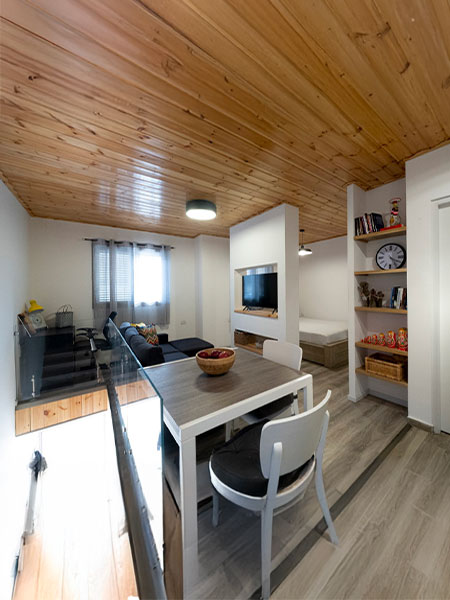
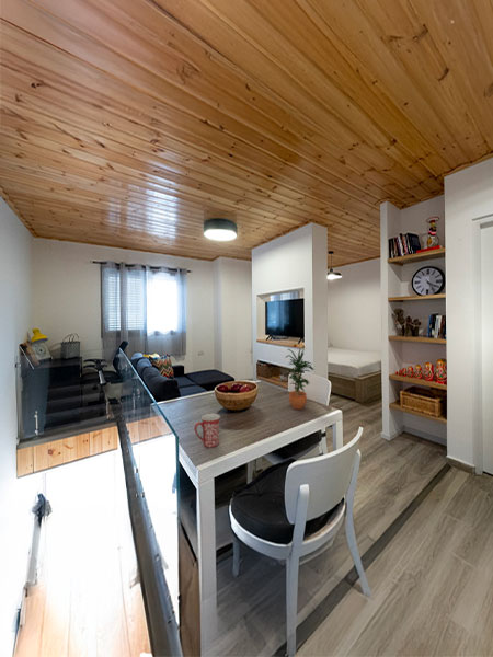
+ mug (207, 430)
+ potted plant (300, 378)
